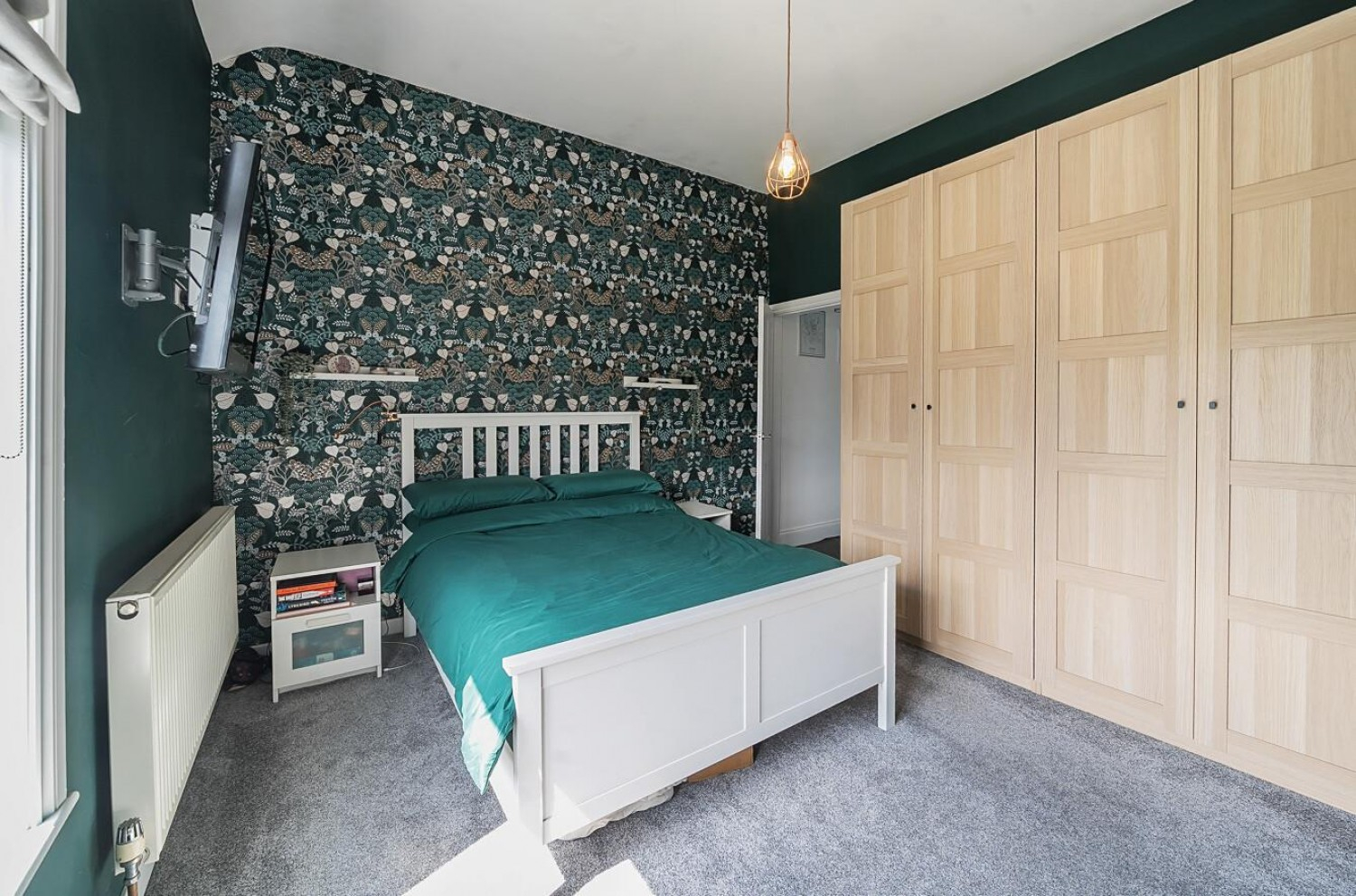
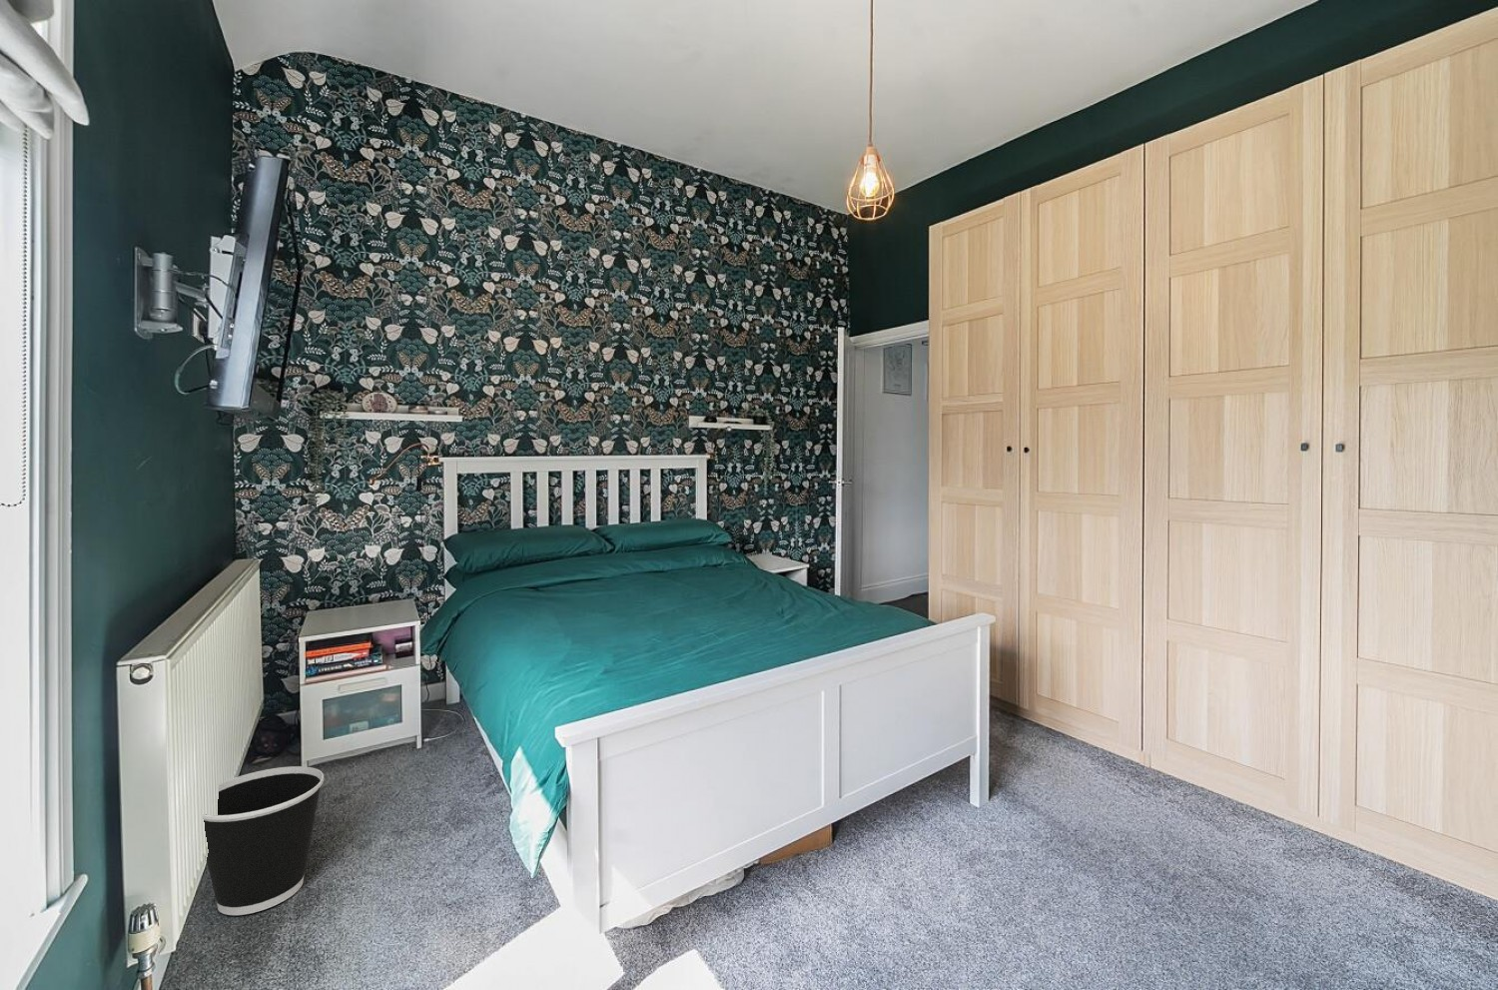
+ wastebasket (261, 840)
